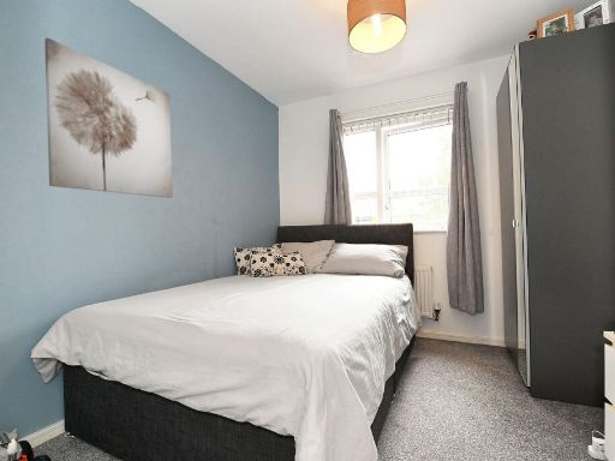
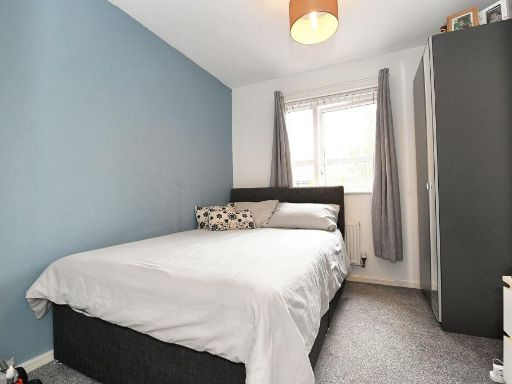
- wall art (119, 131)
